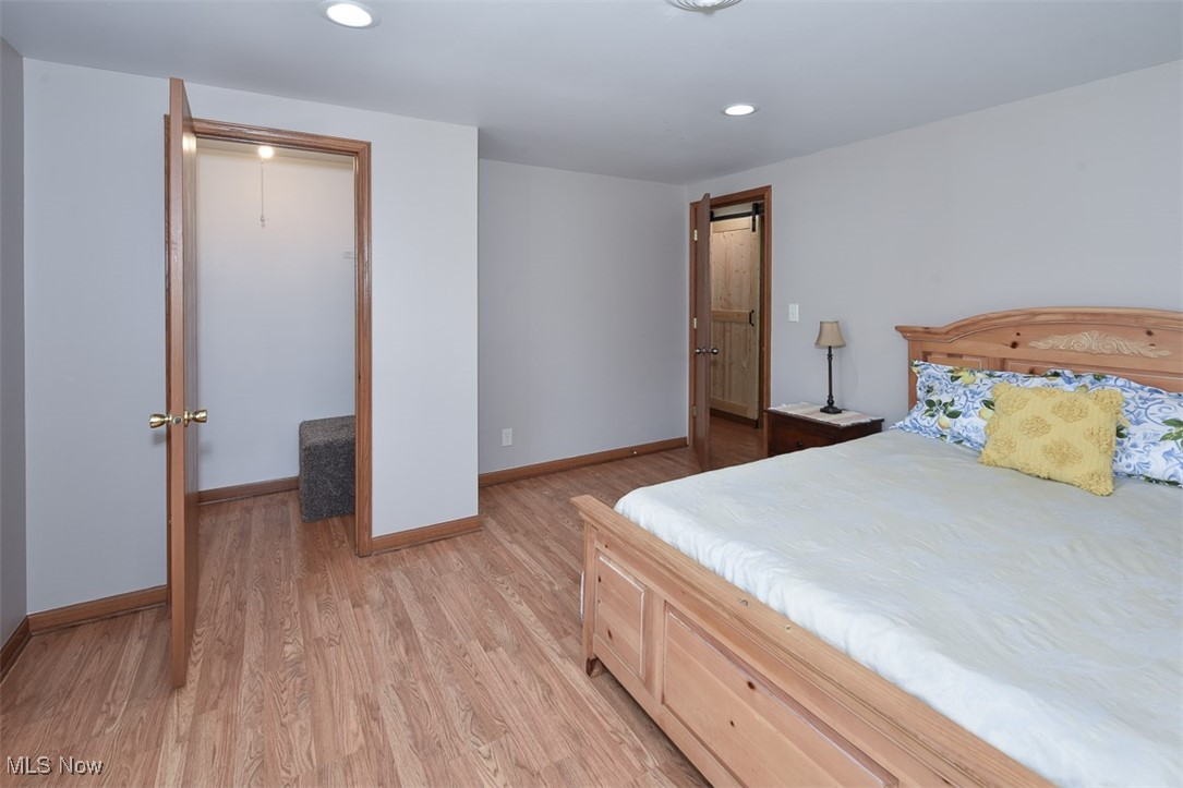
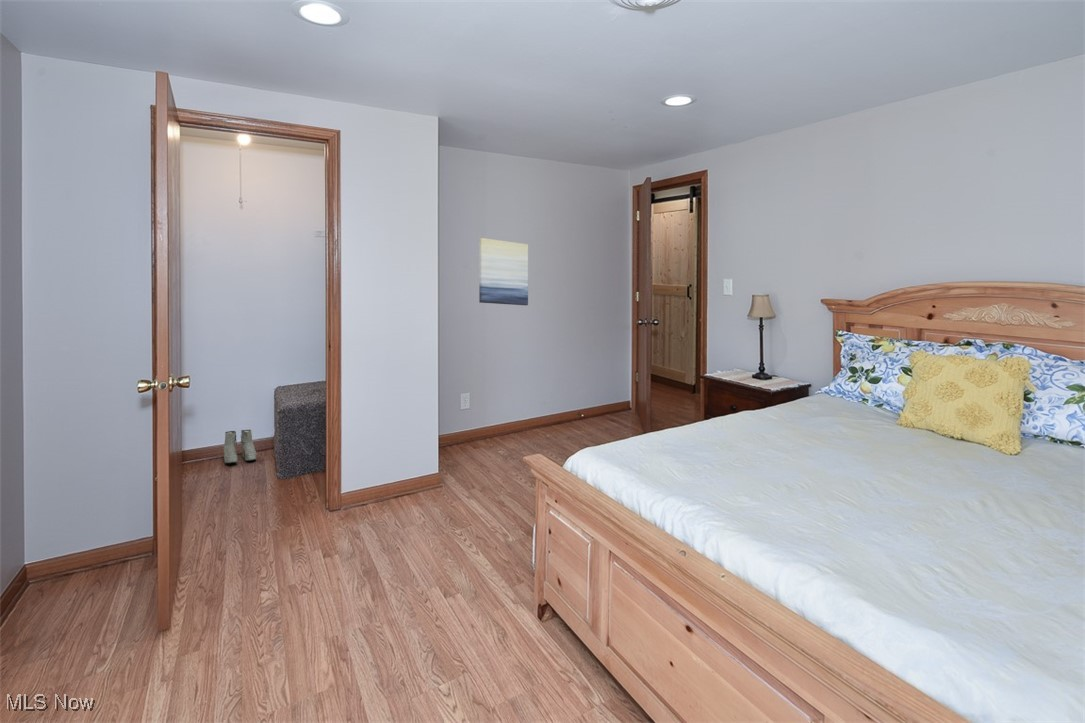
+ wall art (504, 272)
+ boots (241, 445)
